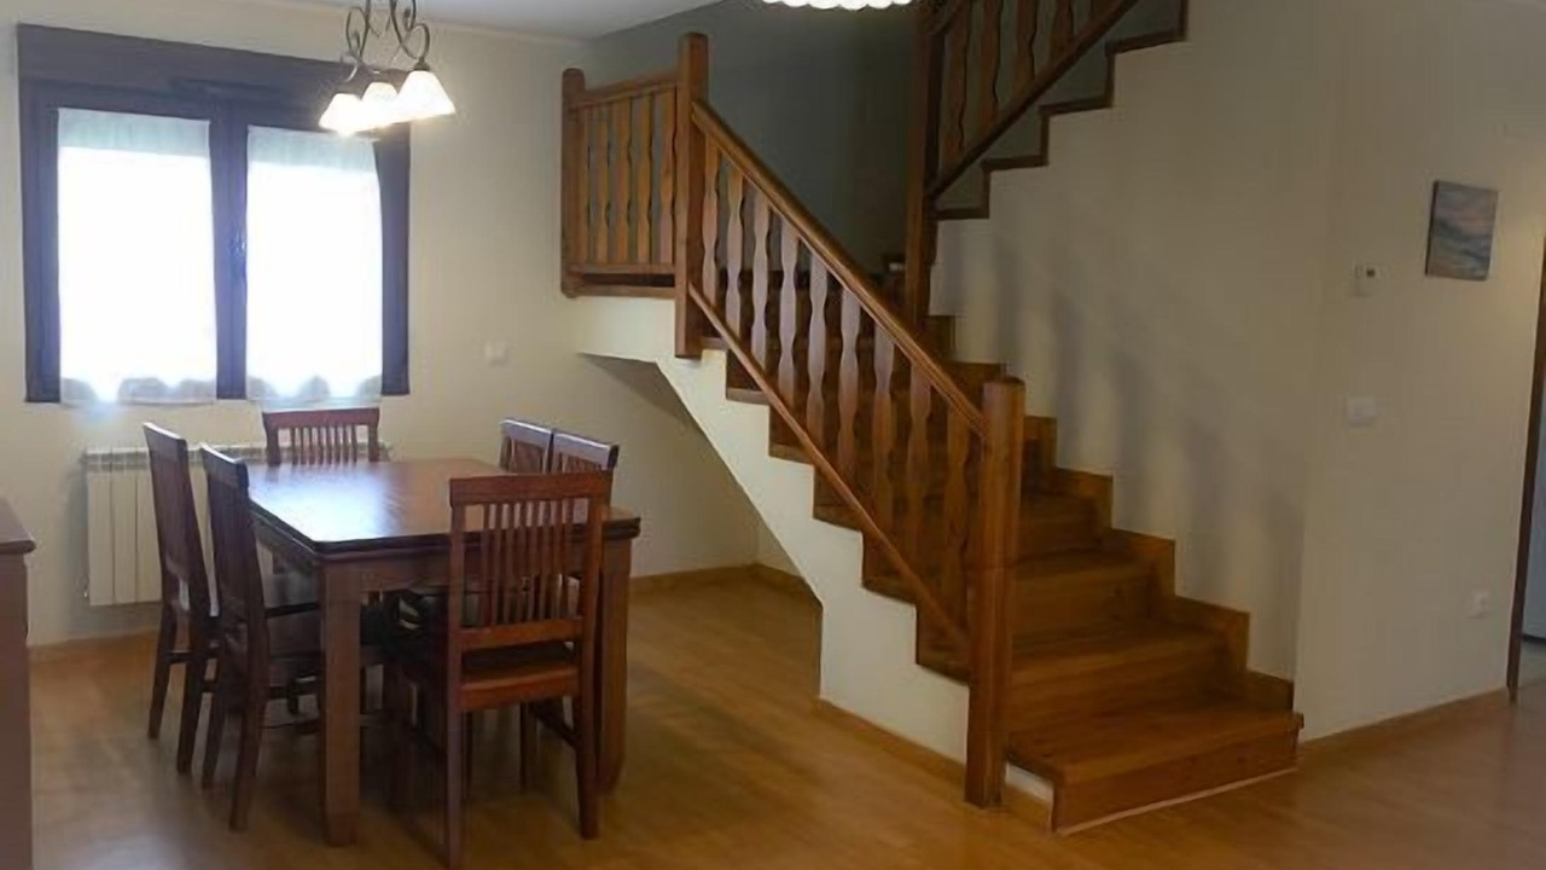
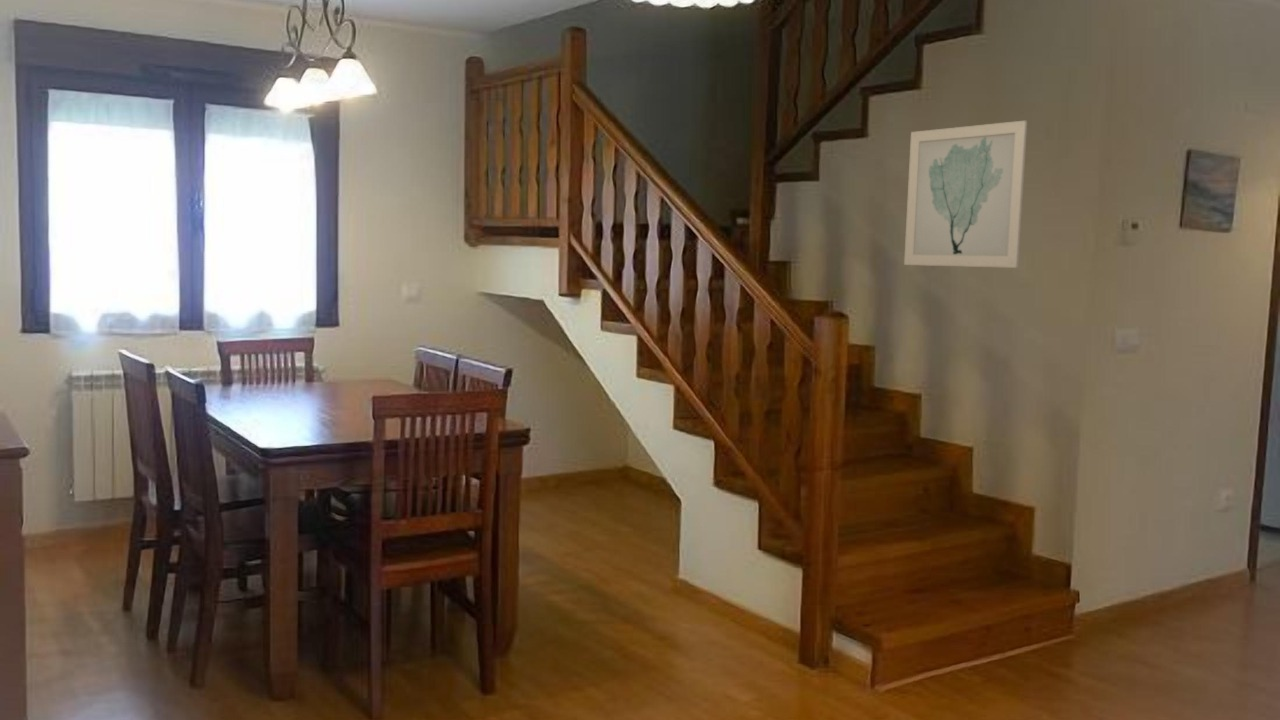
+ wall art (962, 196)
